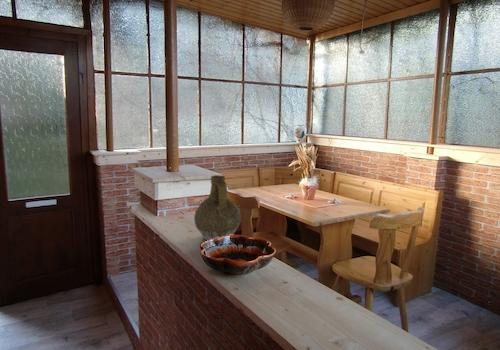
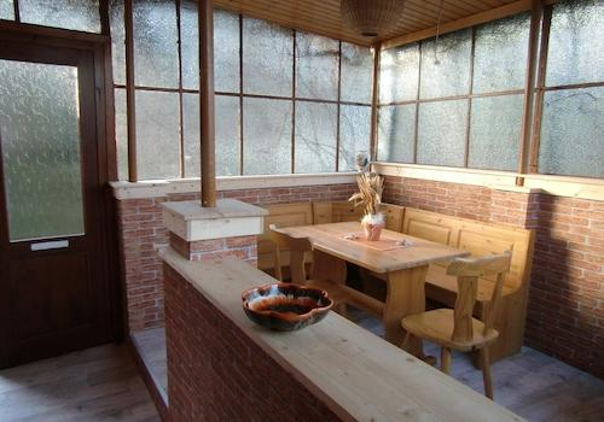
- ceramic jug (217, 206)
